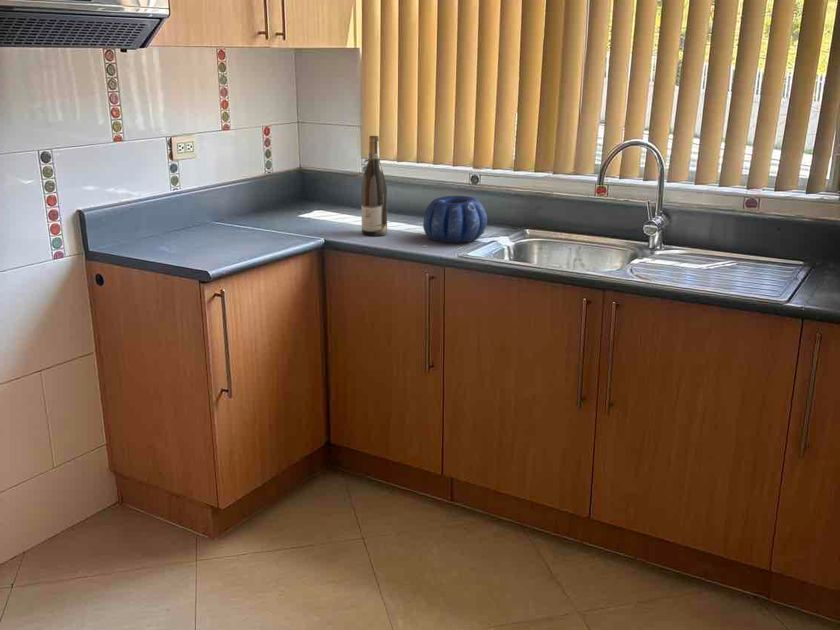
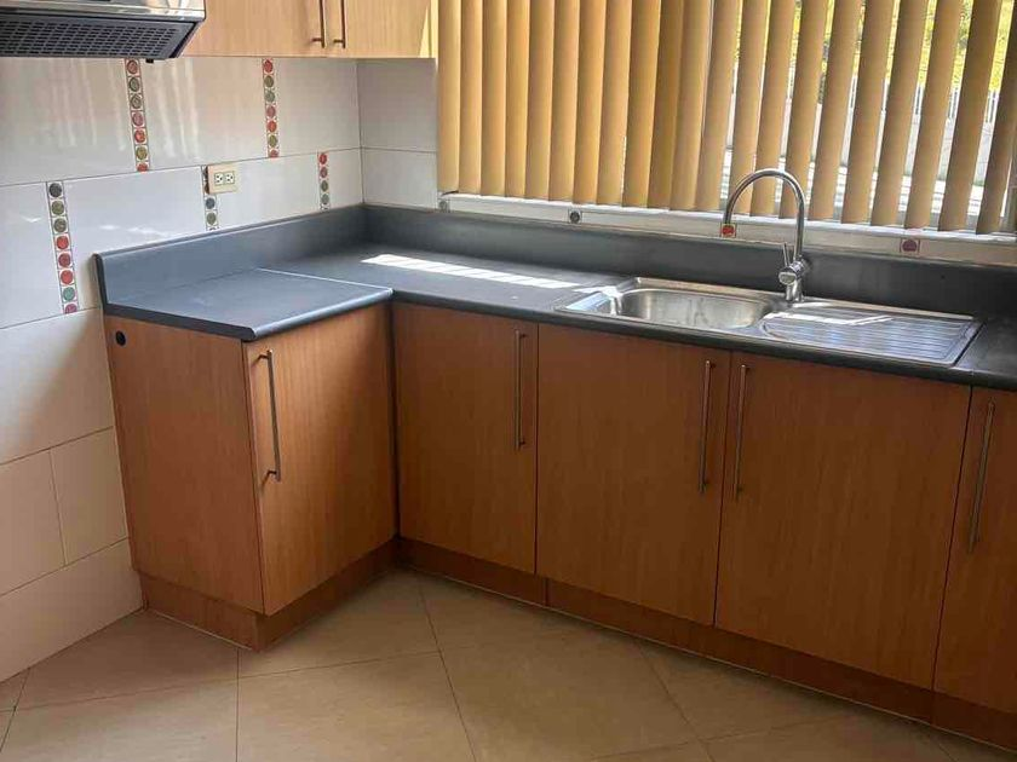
- decorative bowl (454, 218)
- wine bottle (374, 185)
